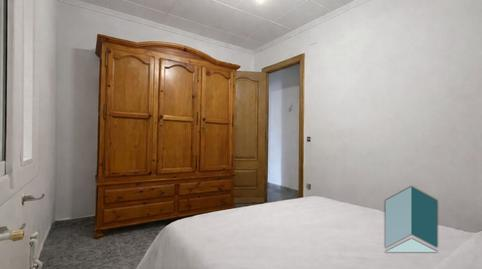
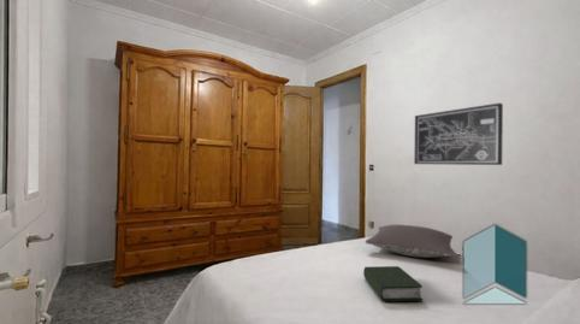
+ pillow (410, 238)
+ wall art (452, 137)
+ book (390, 282)
